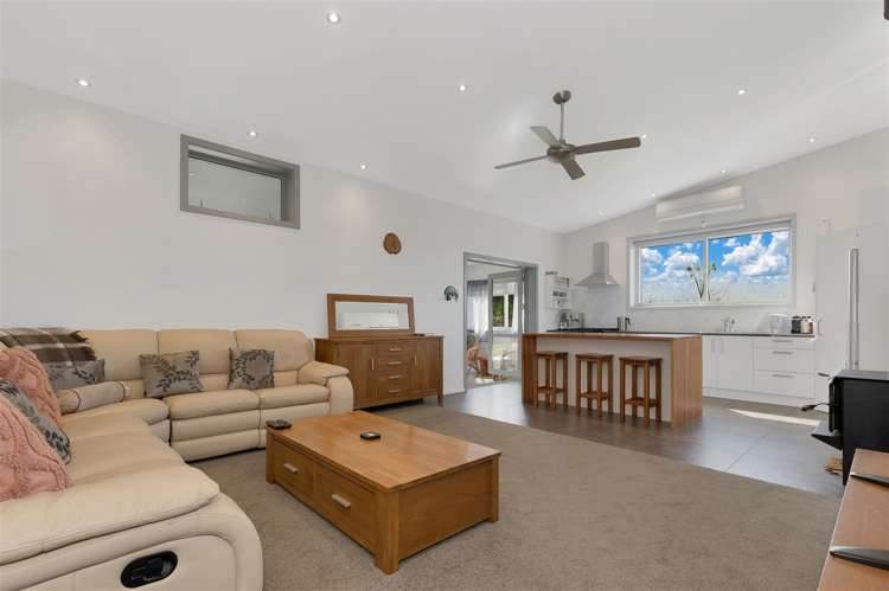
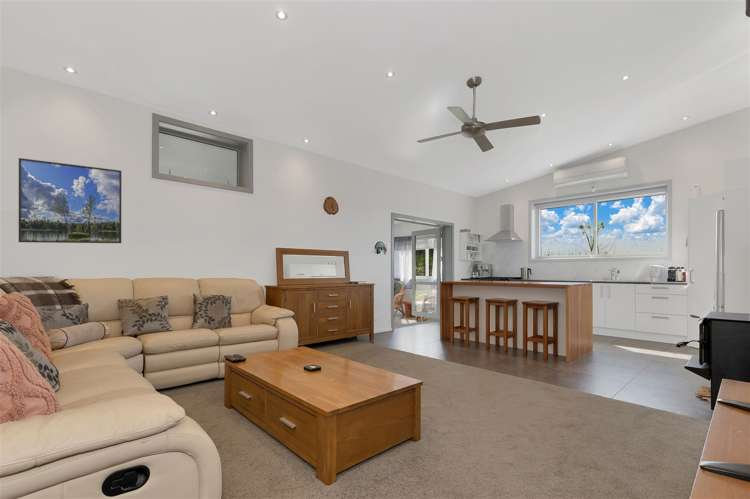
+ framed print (73, 203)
